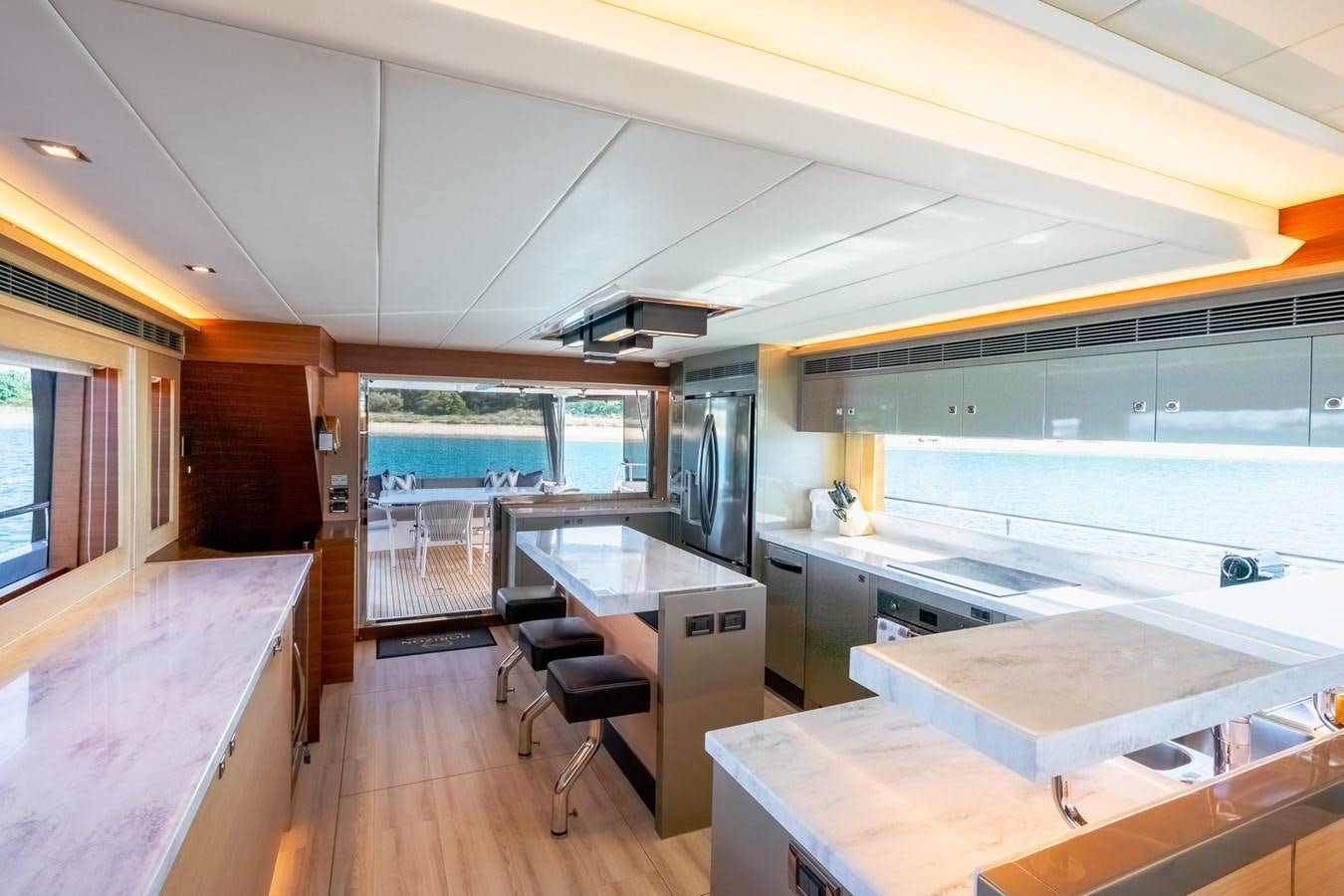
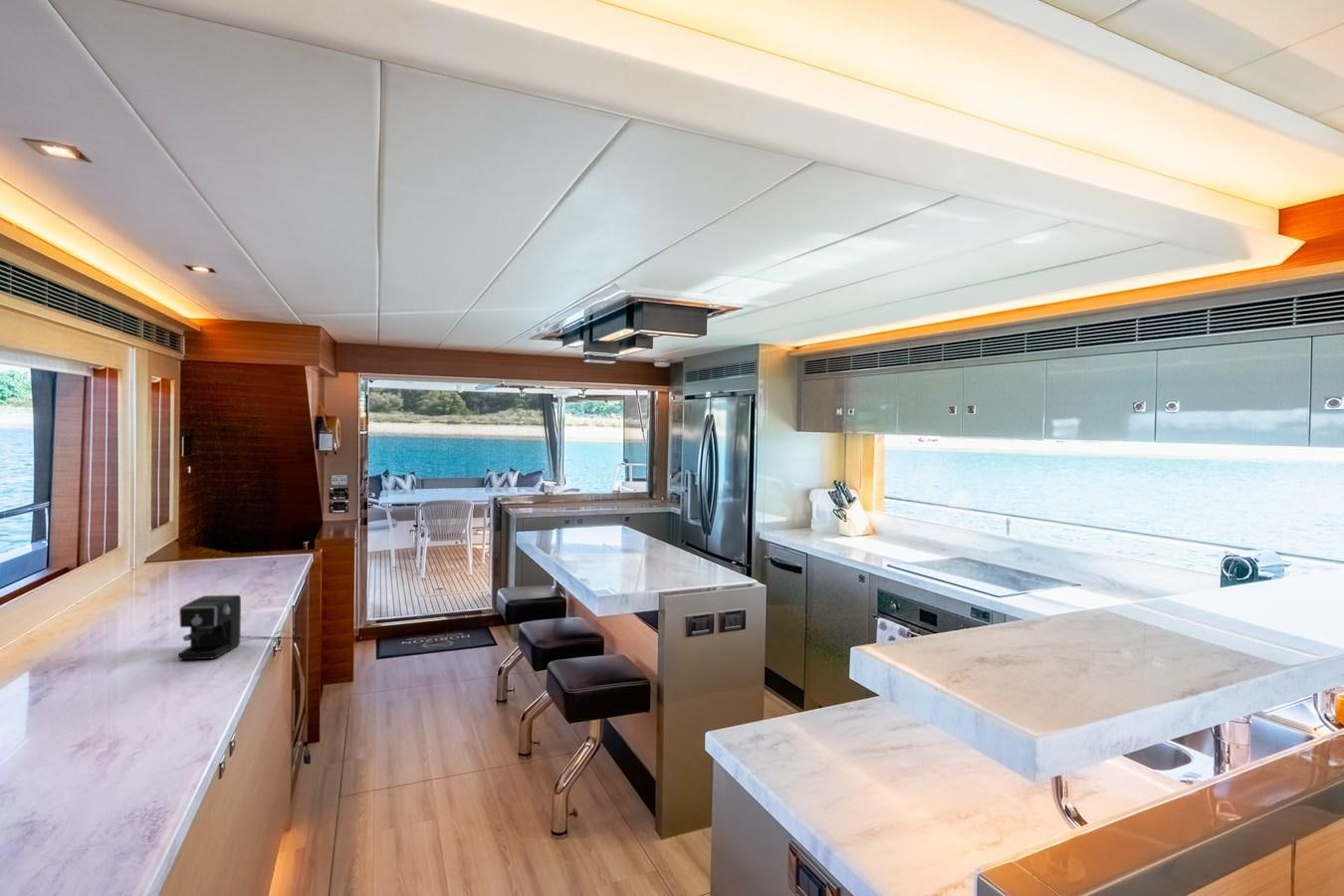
+ coffee maker (240, 624)
